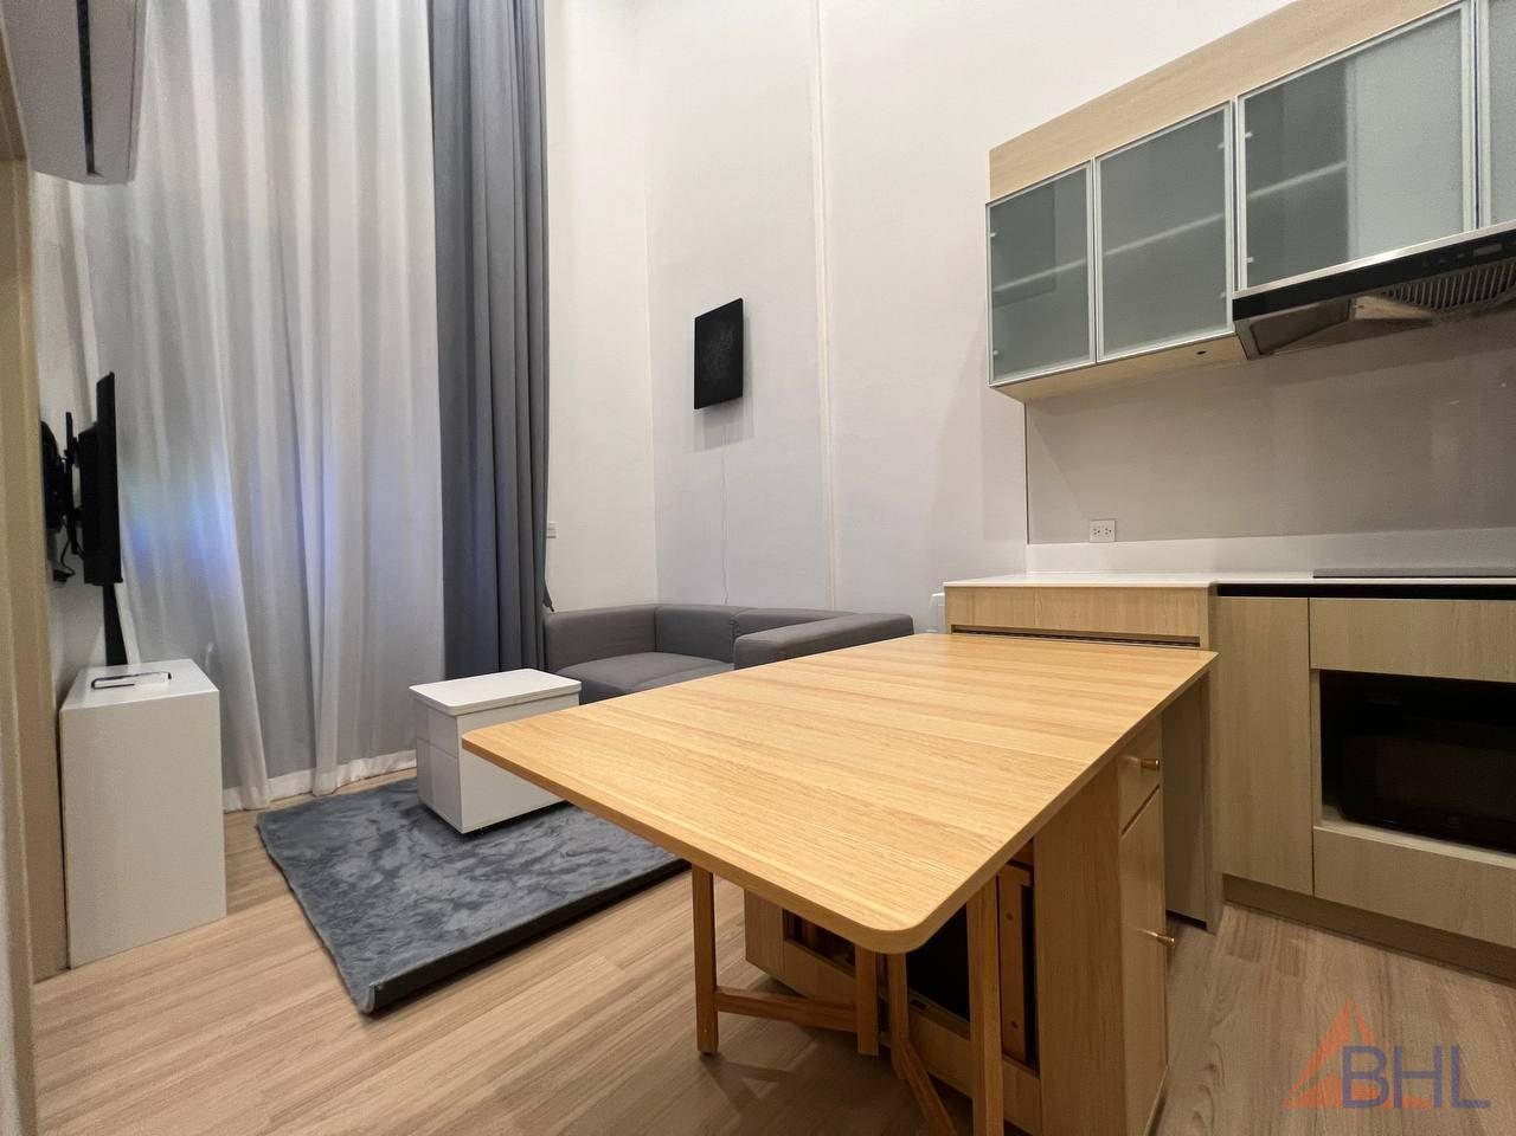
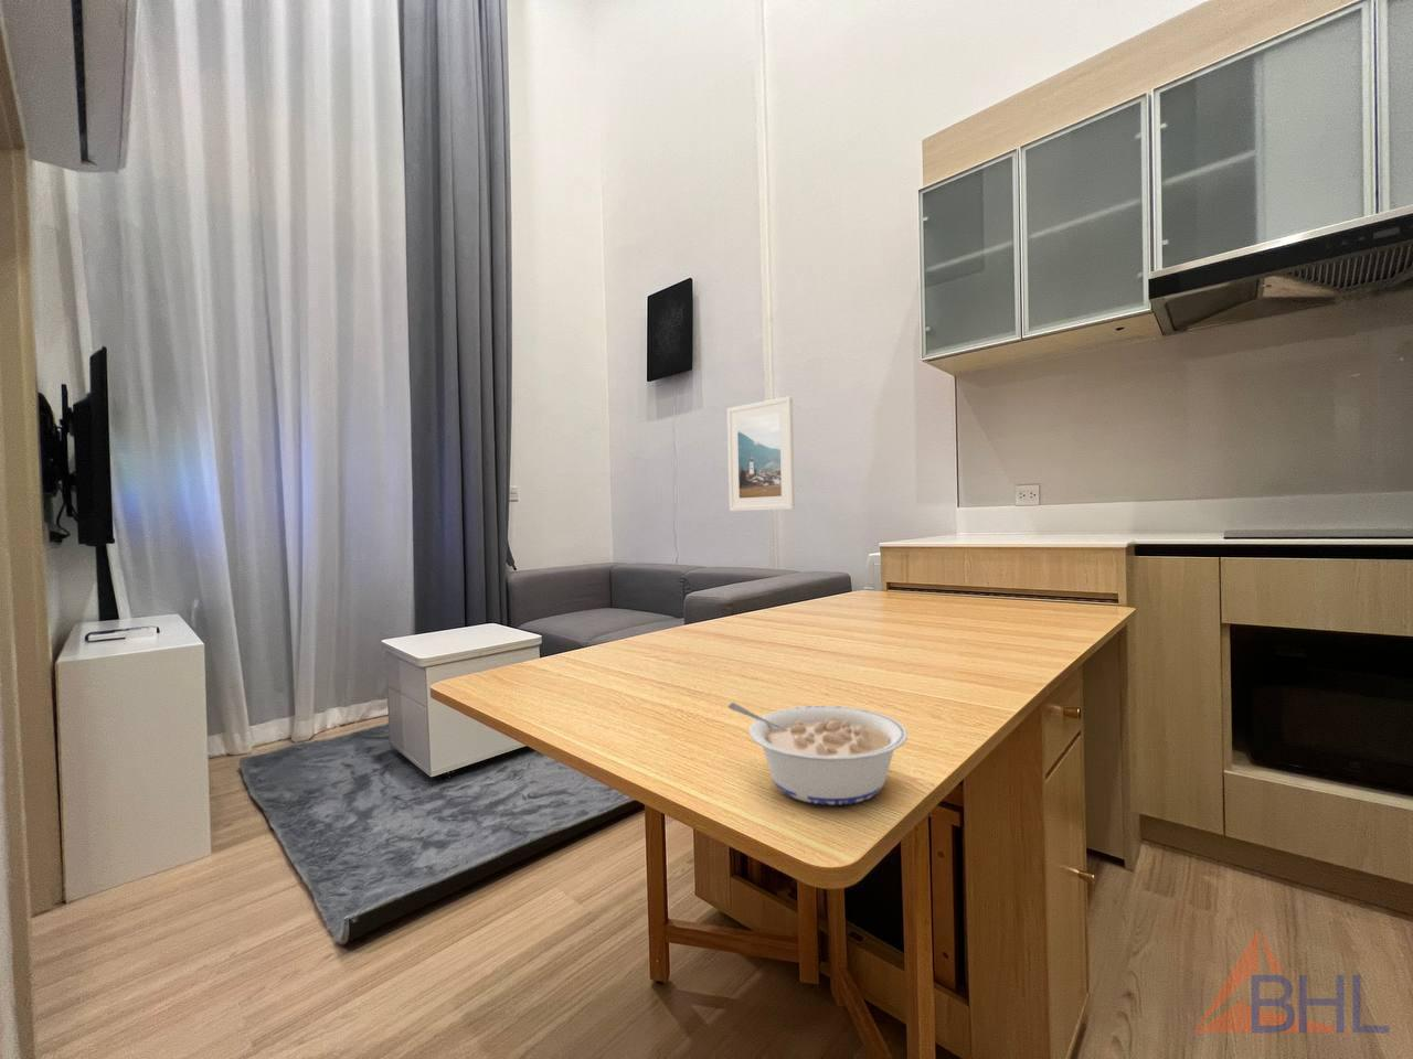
+ legume (820, 750)
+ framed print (759, 457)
